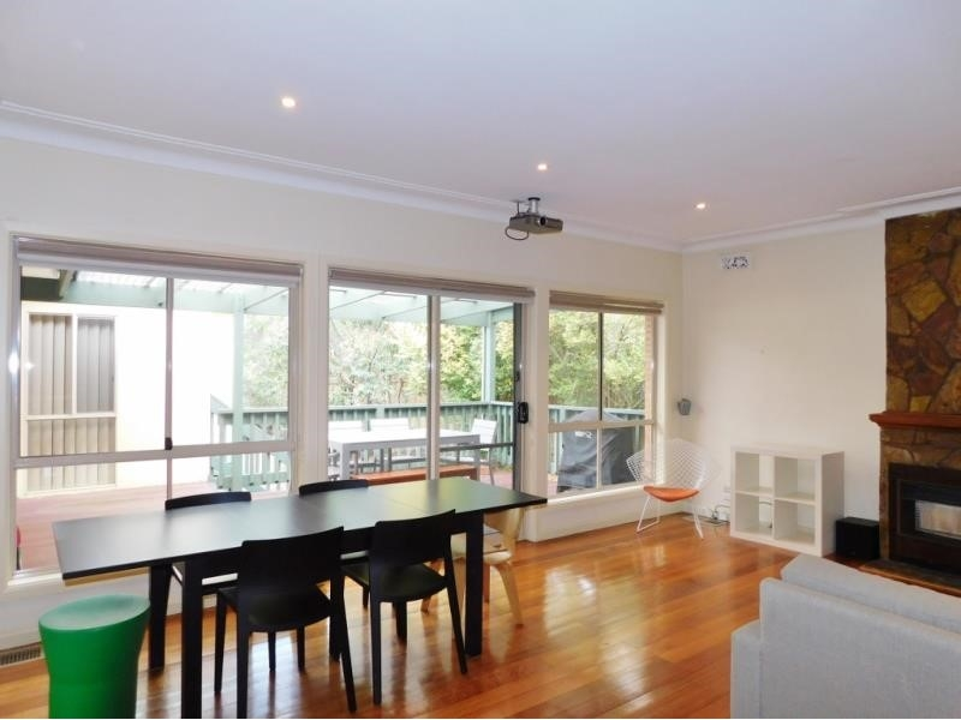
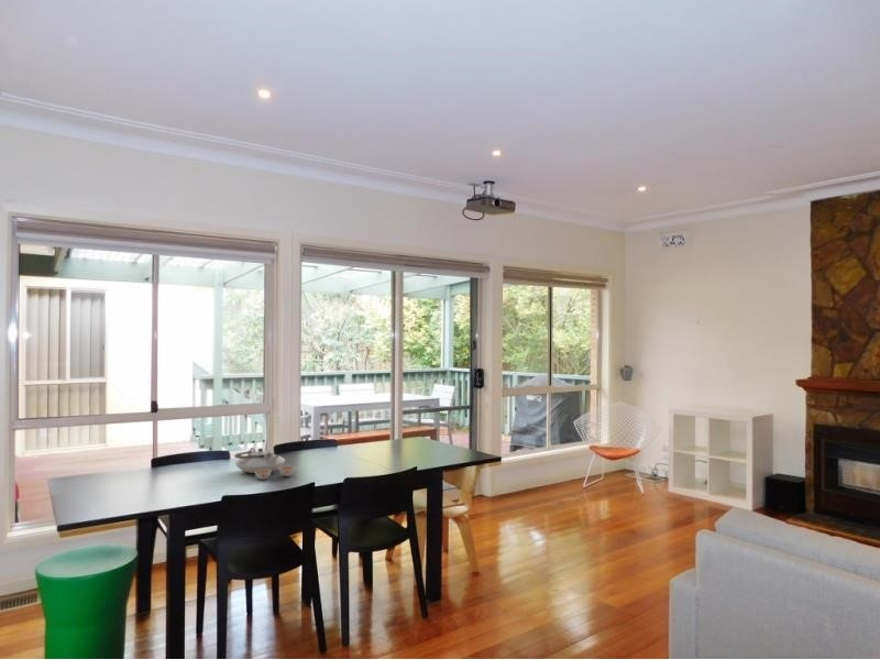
+ teapot (265, 461)
